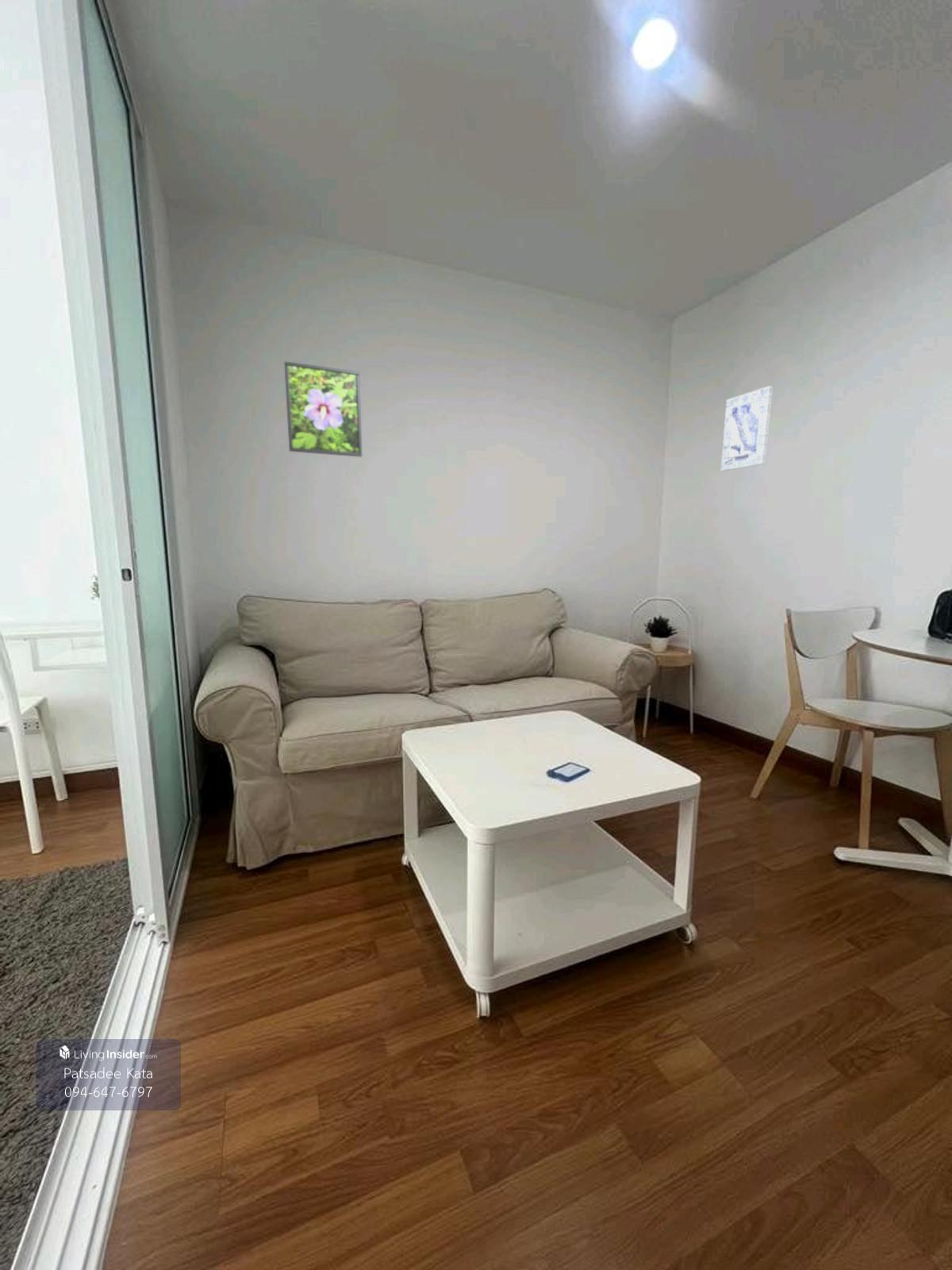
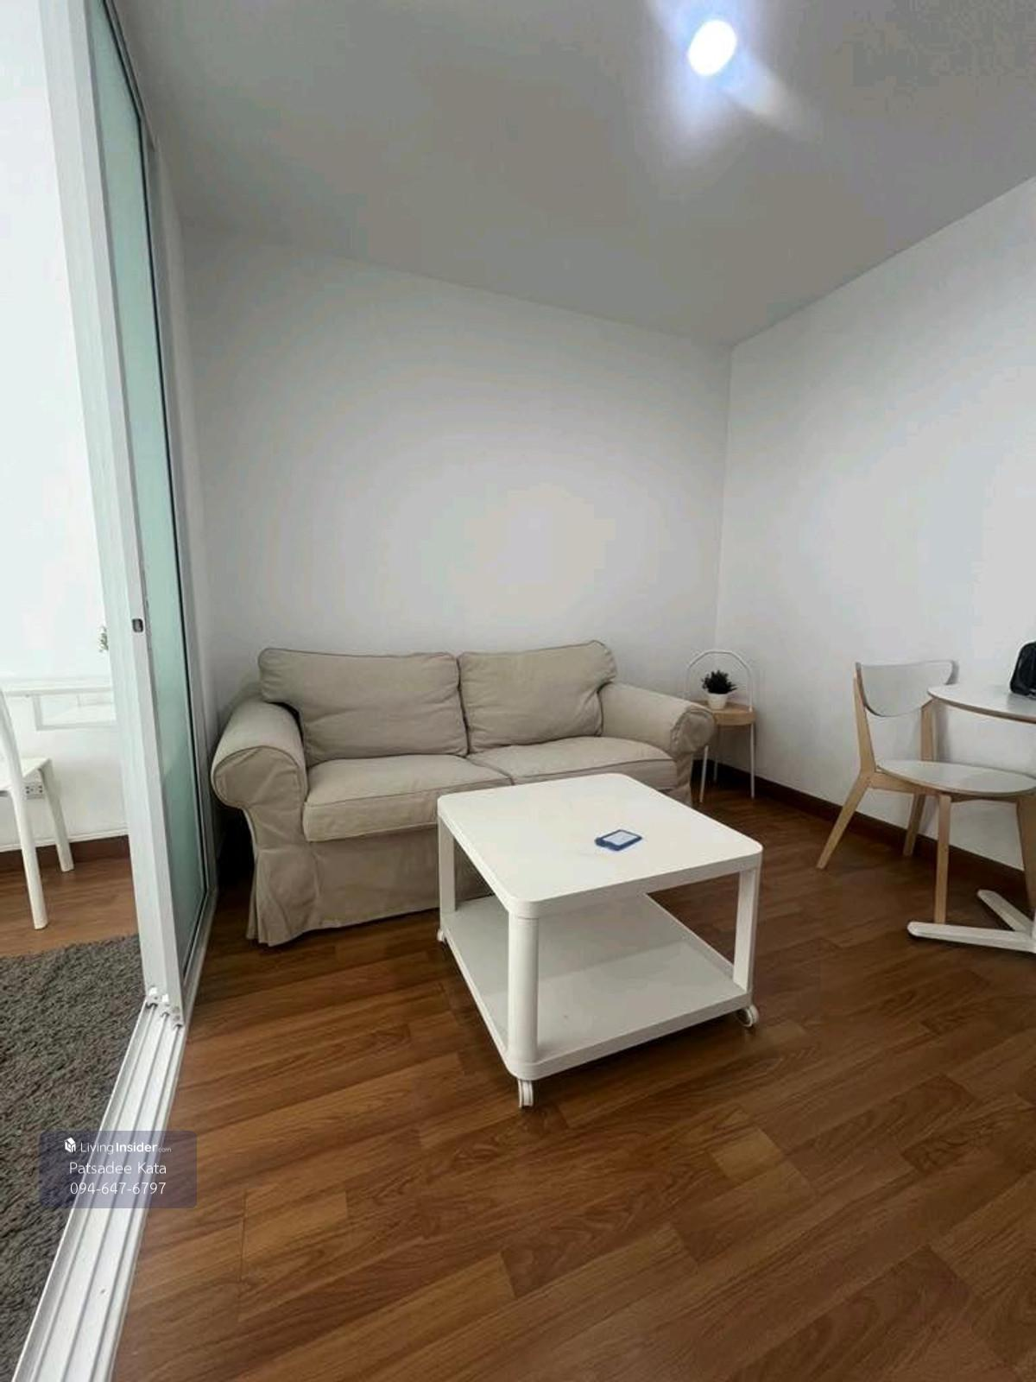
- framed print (324, 411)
- wall art (745, 430)
